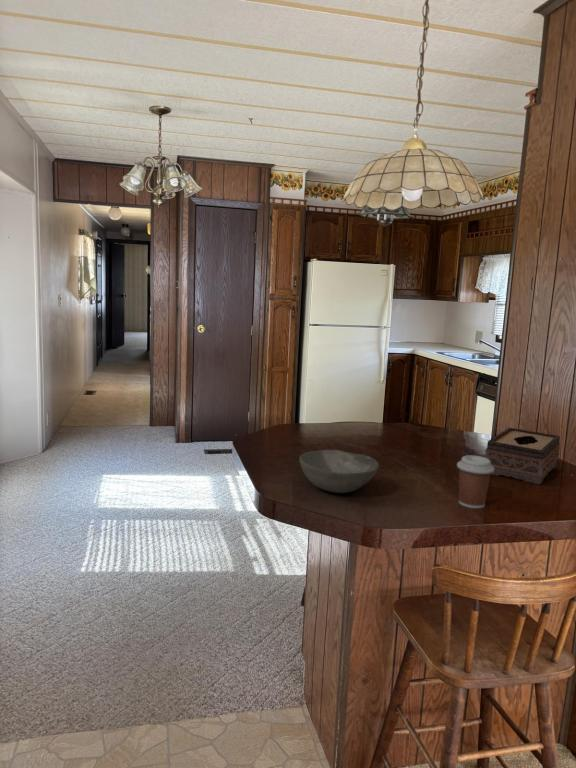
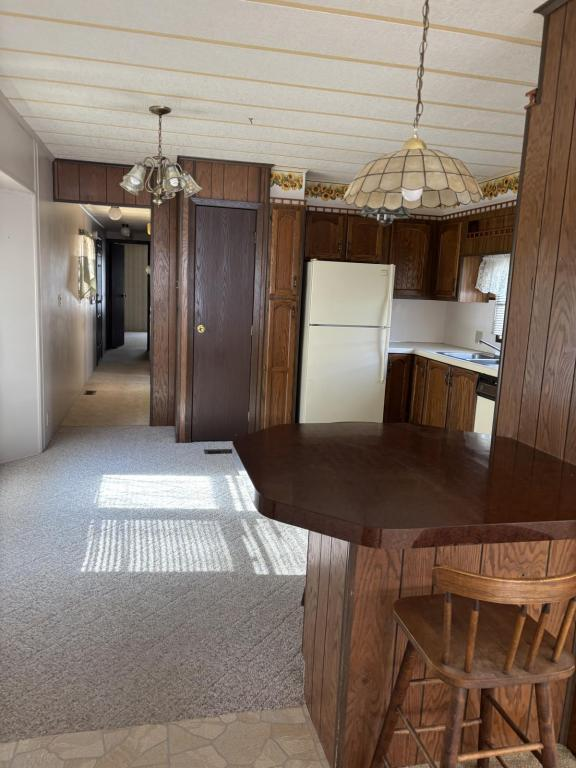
- bowl (338, 474)
- tissue box (523, 453)
- coffee cup (473, 481)
